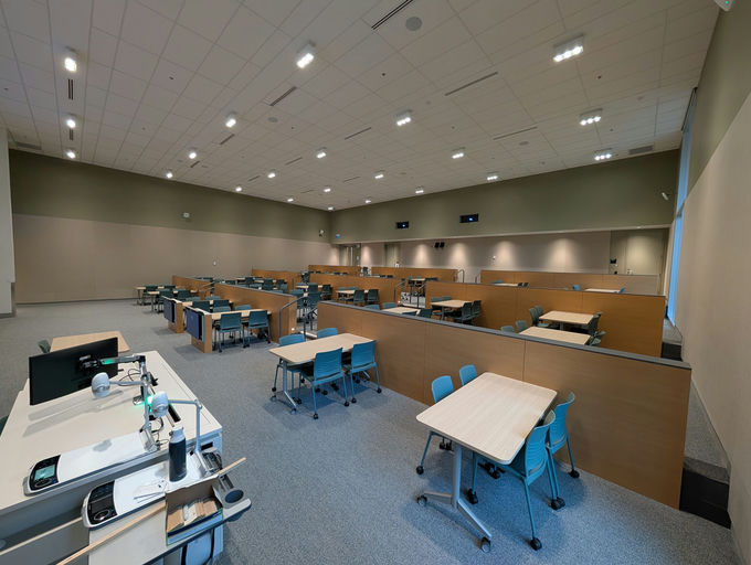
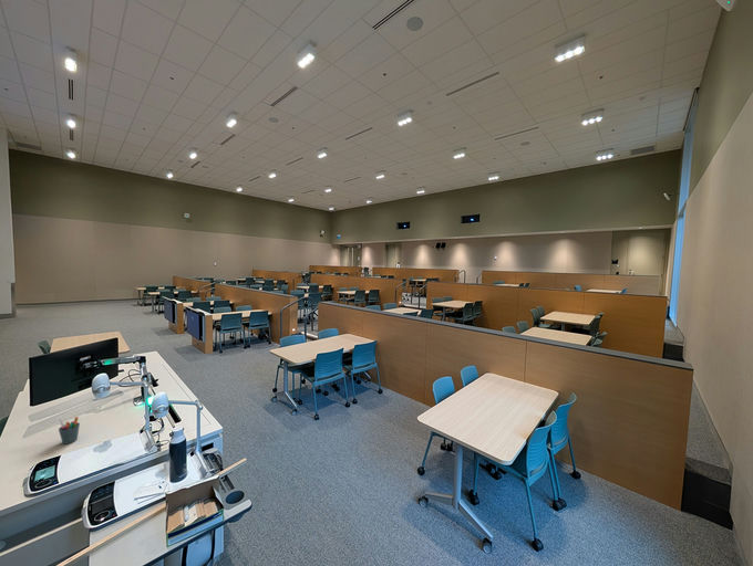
+ pen holder (70, 429)
